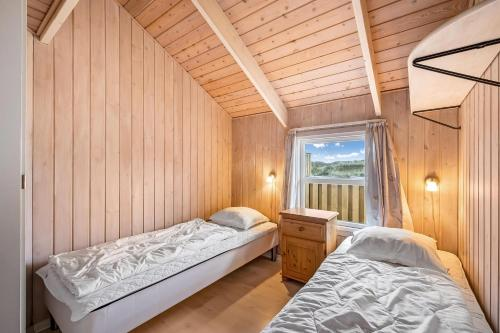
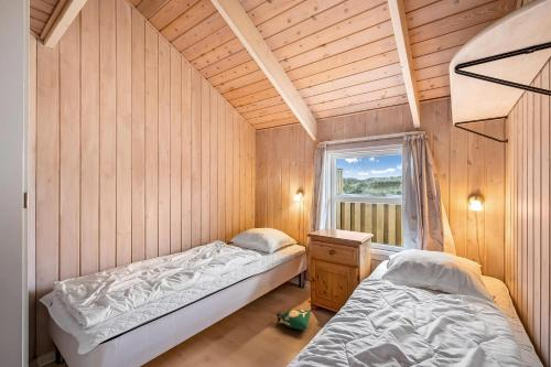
+ bag (292, 317)
